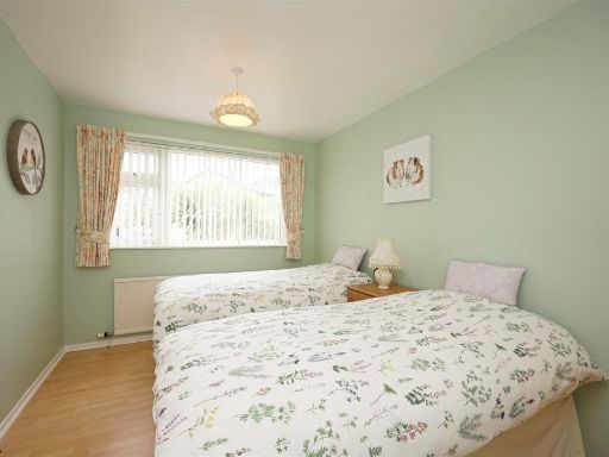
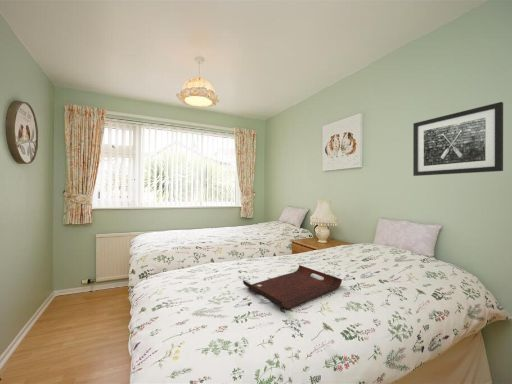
+ wall art (452, 144)
+ serving tray (292, 283)
